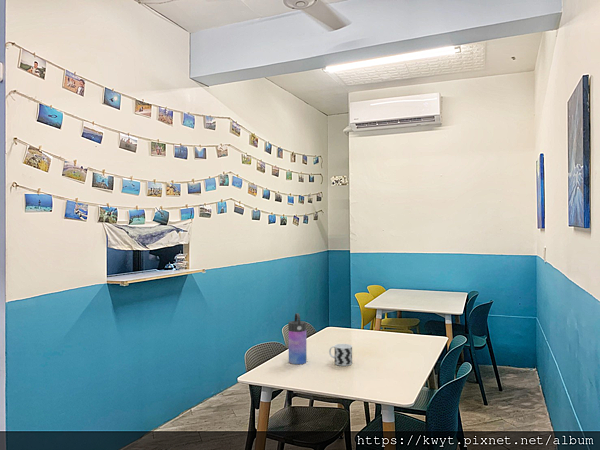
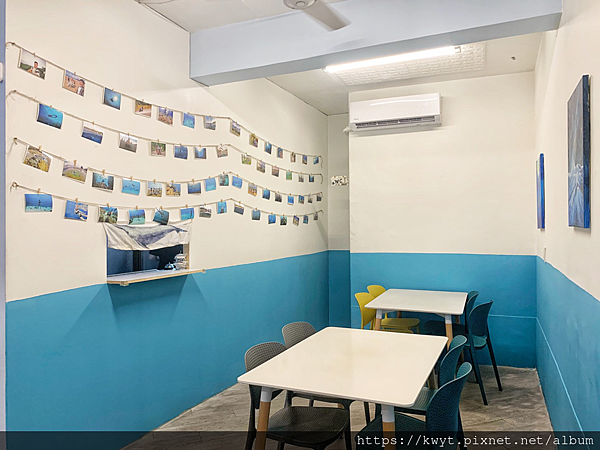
- water bottle (297, 337)
- cup (340, 354)
